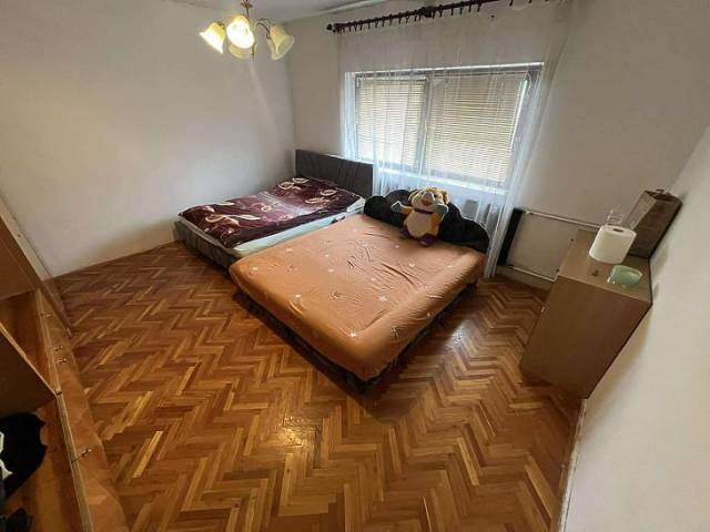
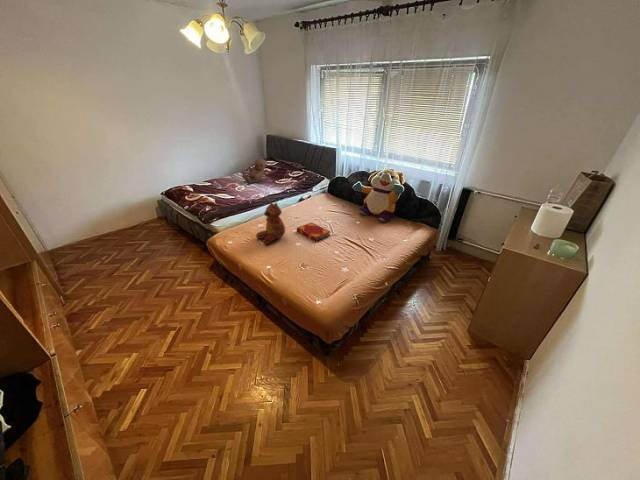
+ teddy bear (254, 170)
+ hardback book (313, 231)
+ teddy bear (269, 220)
